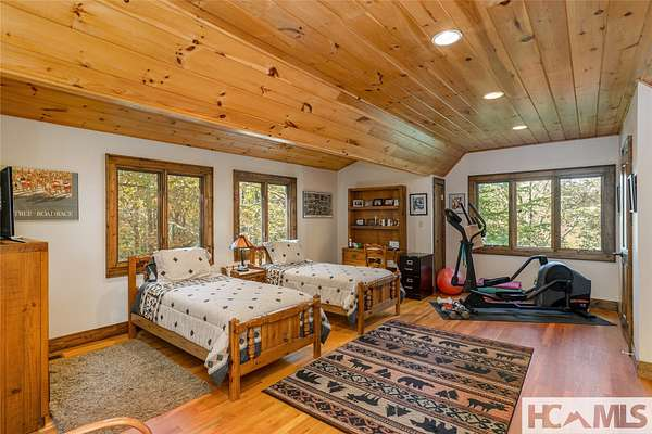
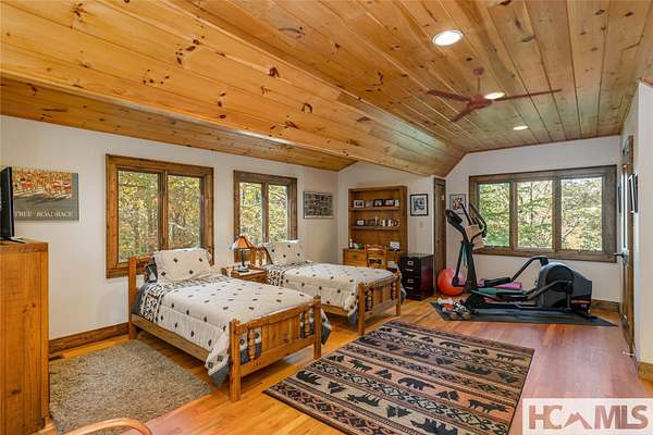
+ ceiling fan (496, 98)
